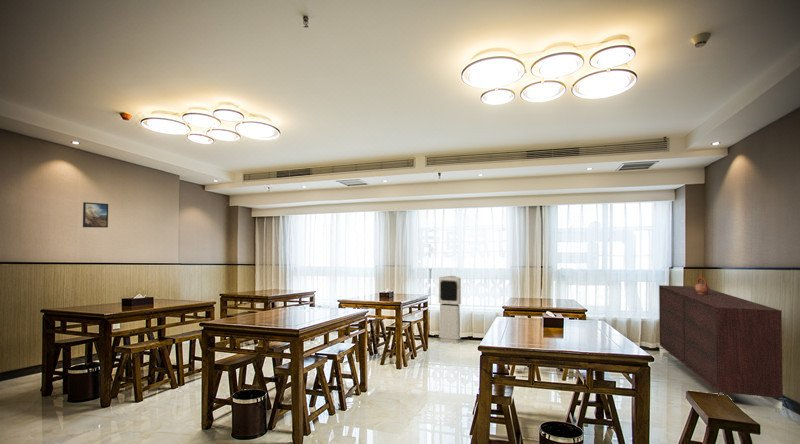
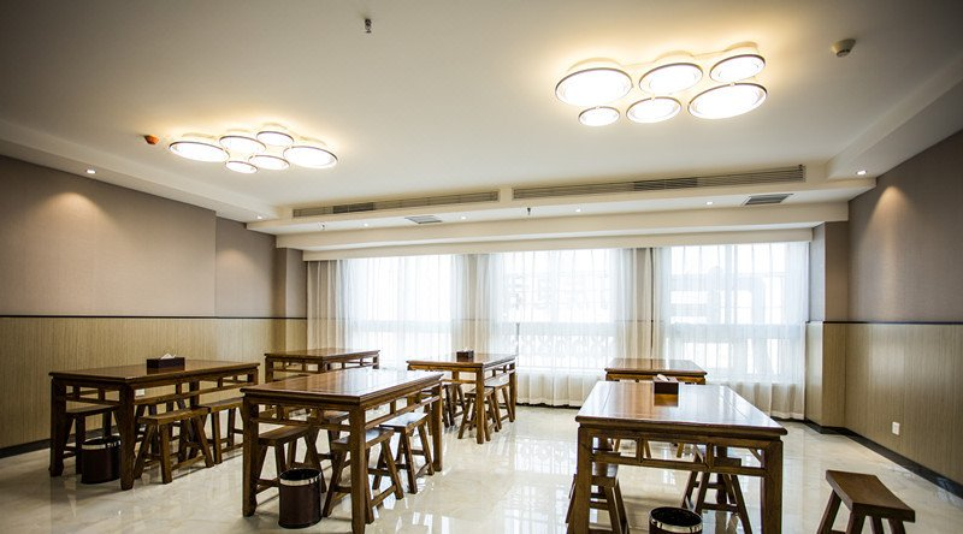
- ceramic vessel (701, 283)
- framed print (95, 215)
- air purifier (451, 308)
- sideboard (709, 337)
